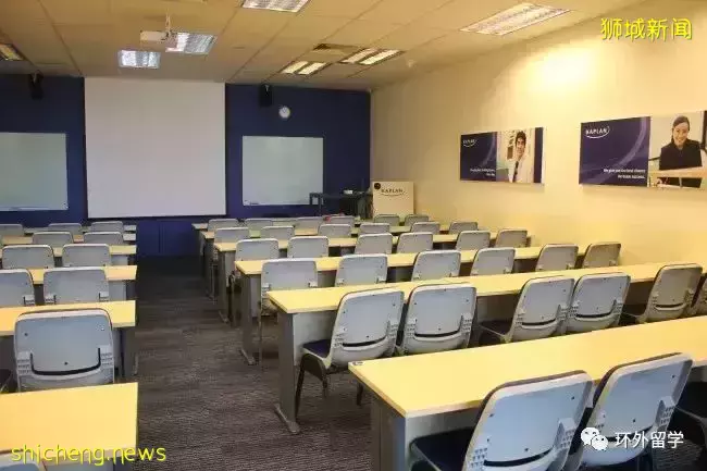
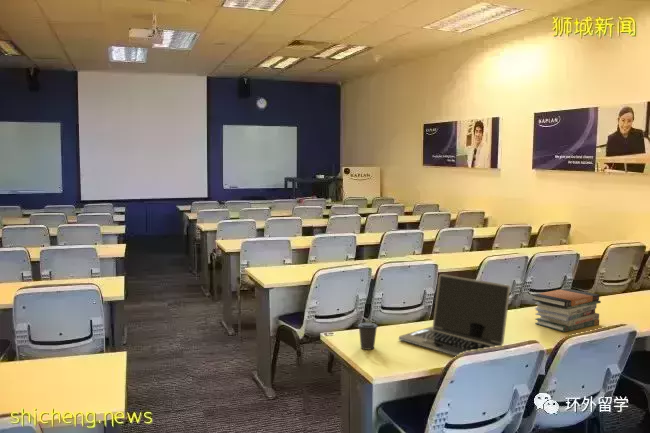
+ laptop (453, 313)
+ coffee cup (367, 335)
+ book stack (566, 309)
